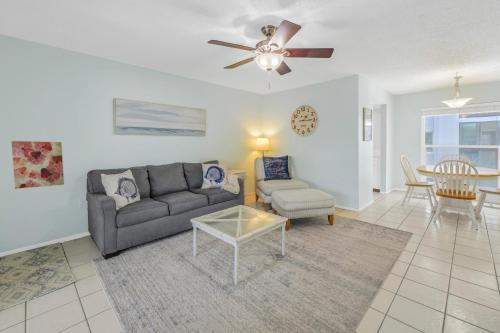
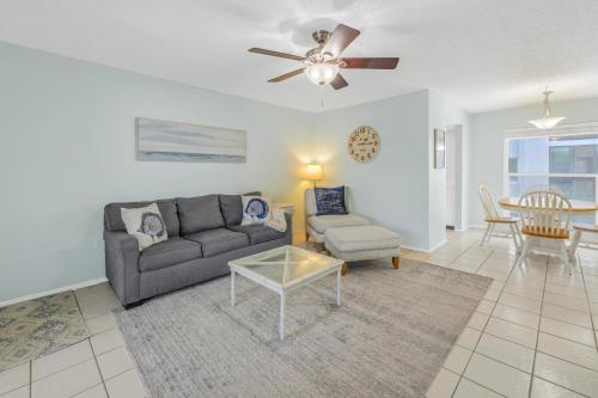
- wall art (39, 164)
